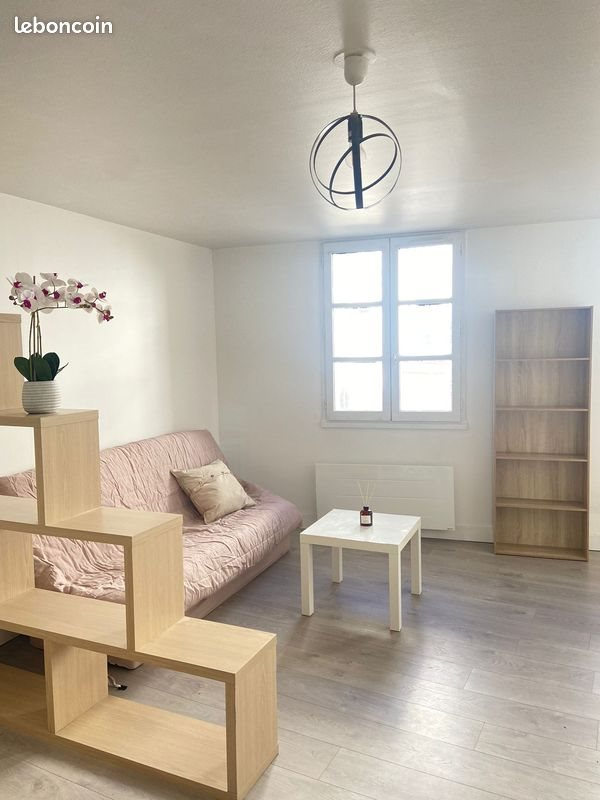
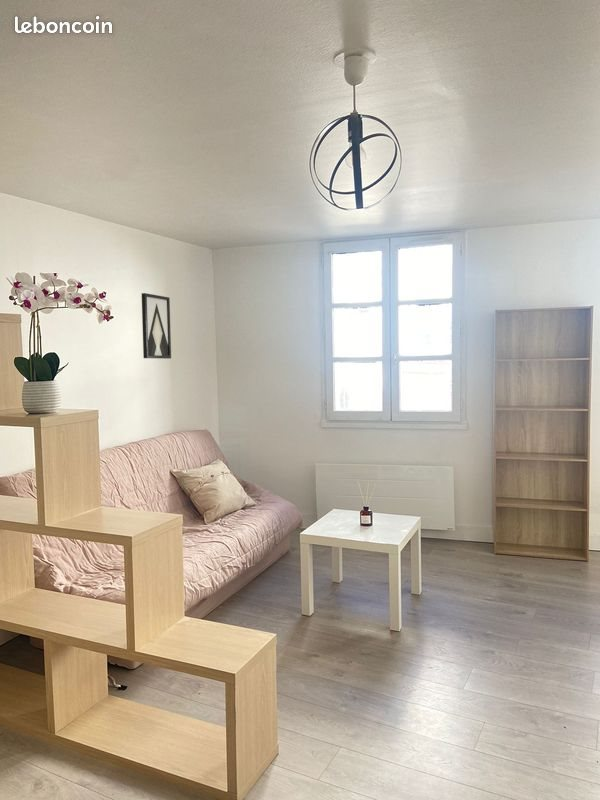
+ wall art (157, 327)
